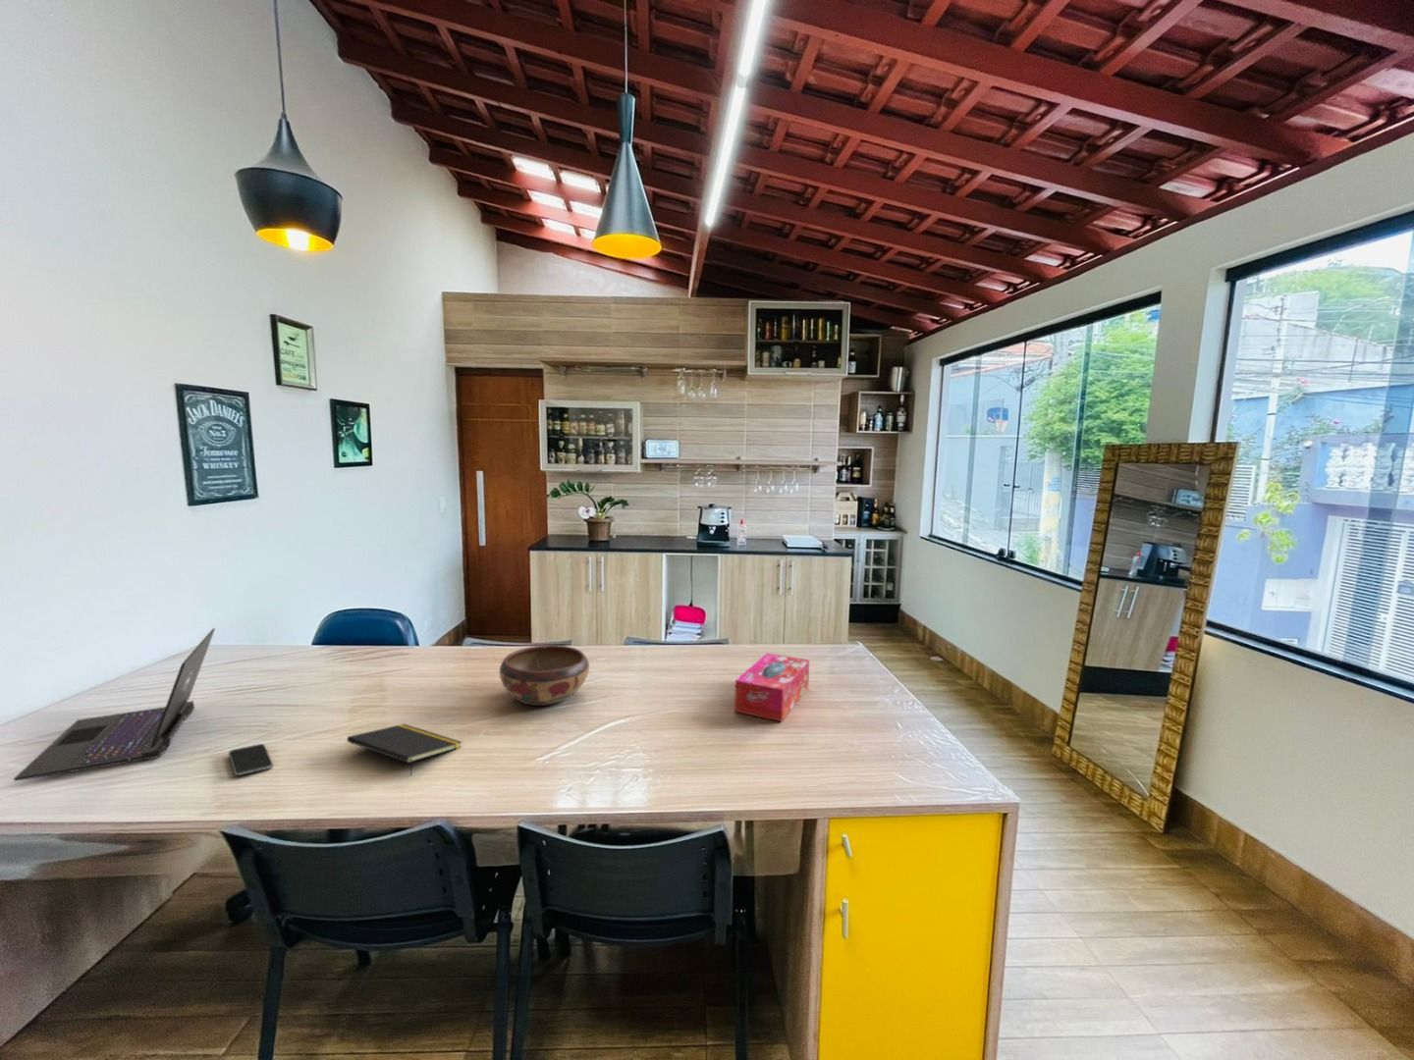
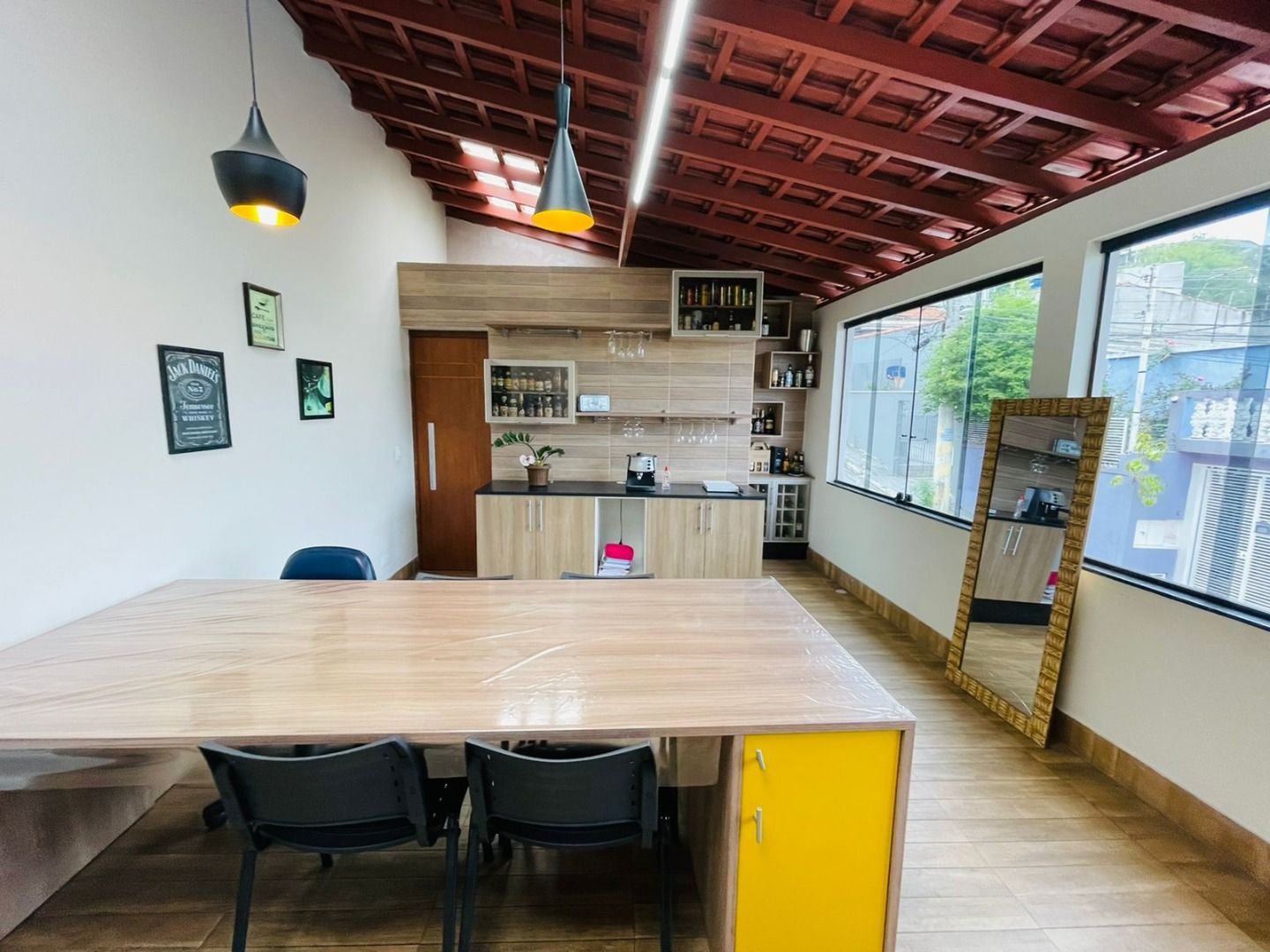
- tissue box (774, 684)
- smartphone (251, 758)
- laptop (129, 711)
- notepad (405, 742)
- decorative bowl (544, 676)
